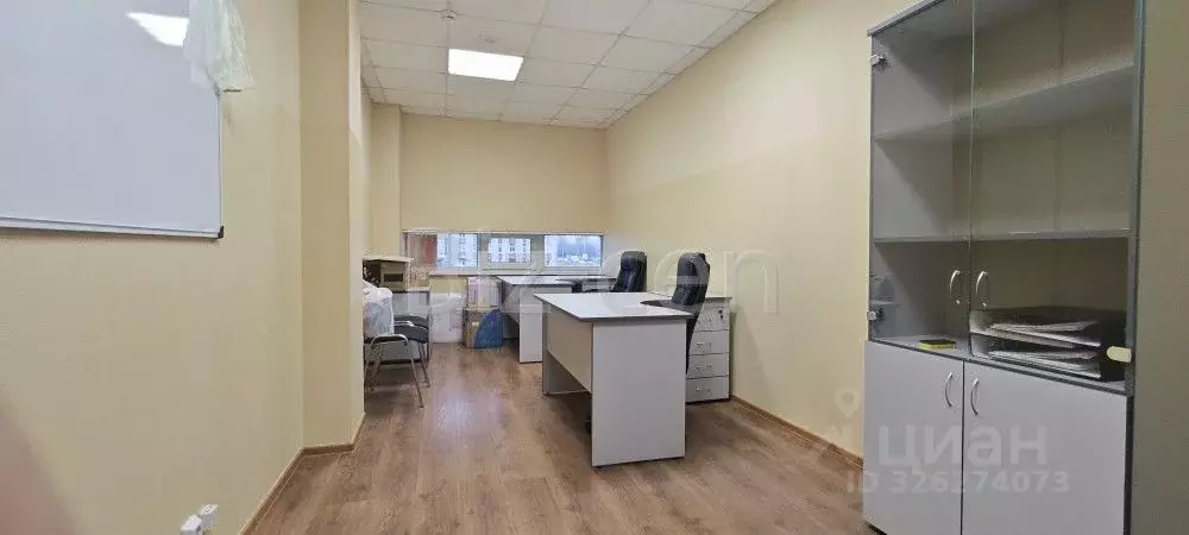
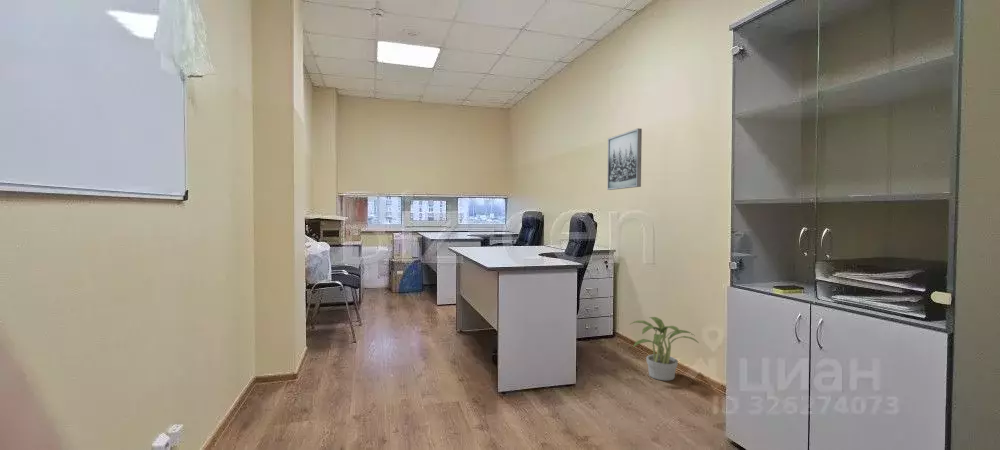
+ potted plant (663, 349)
+ wall art (623, 161)
